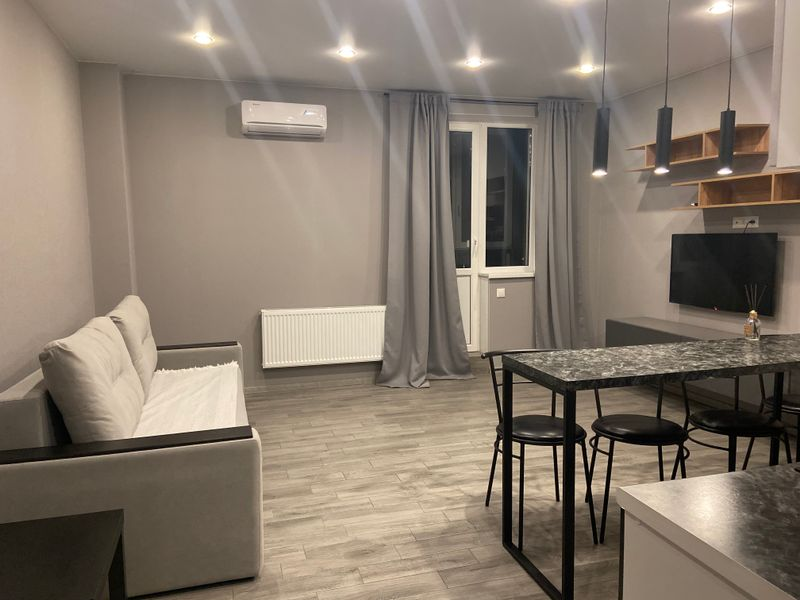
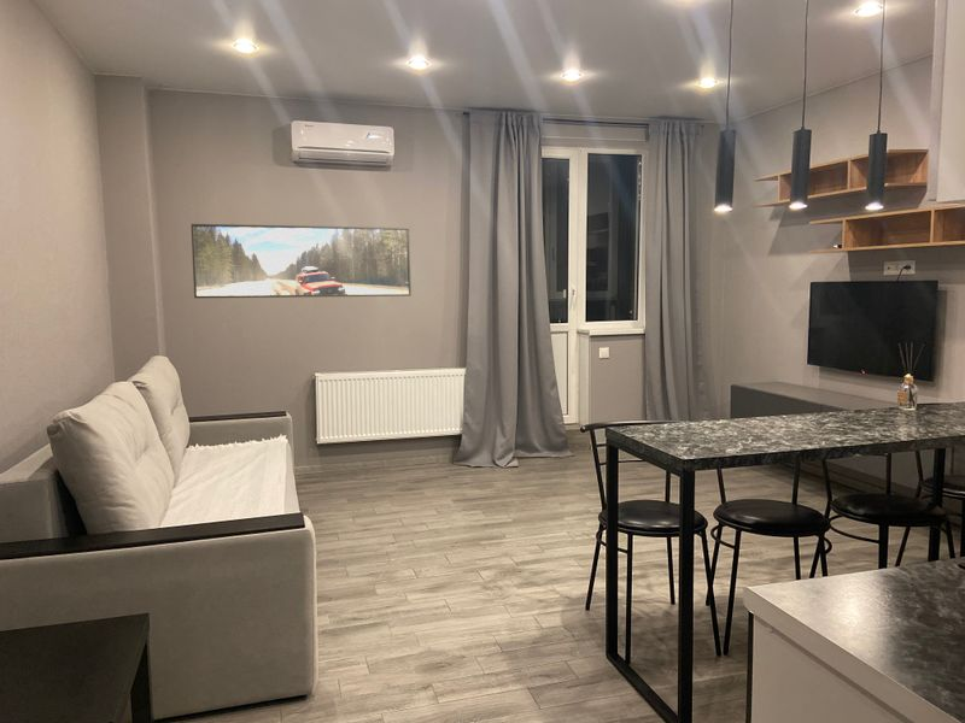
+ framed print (305, 261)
